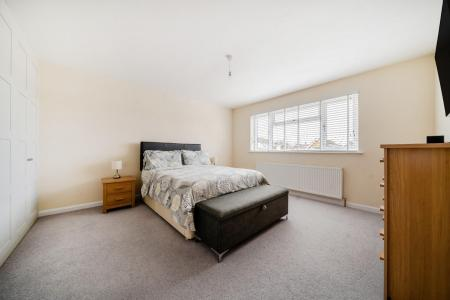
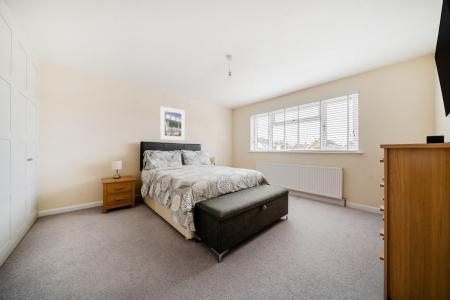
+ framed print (173, 124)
